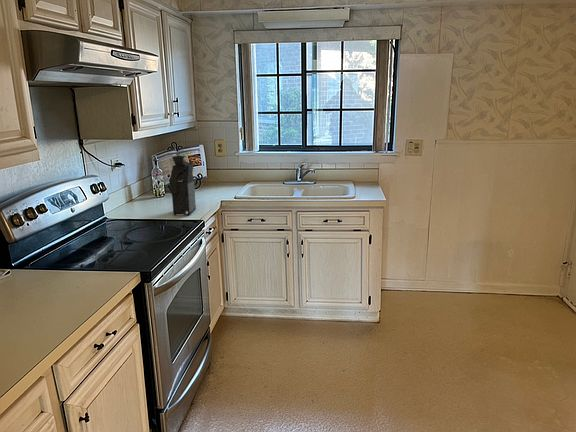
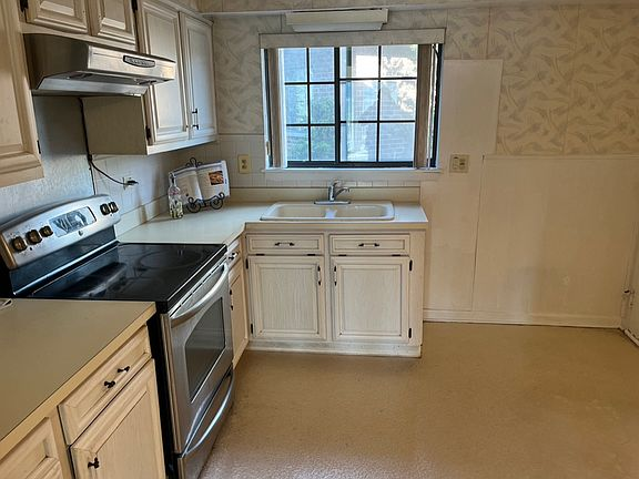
- coffee maker (182, 184)
